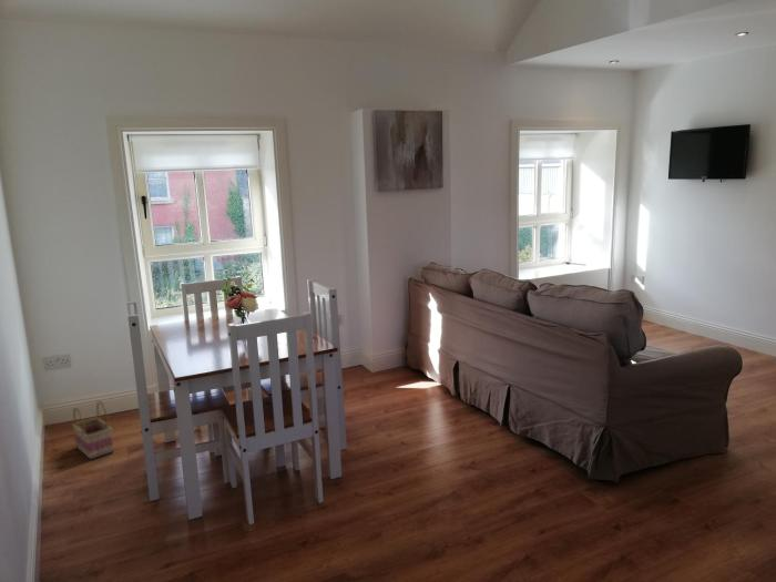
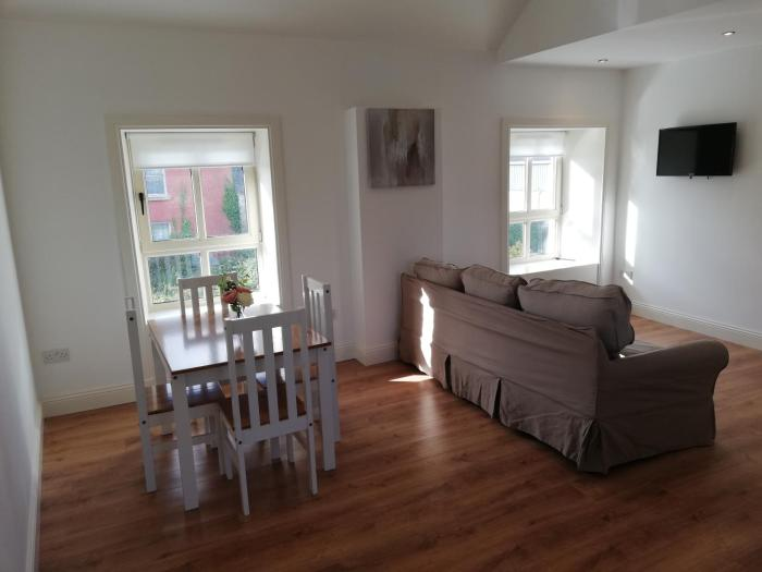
- basket (91, 427)
